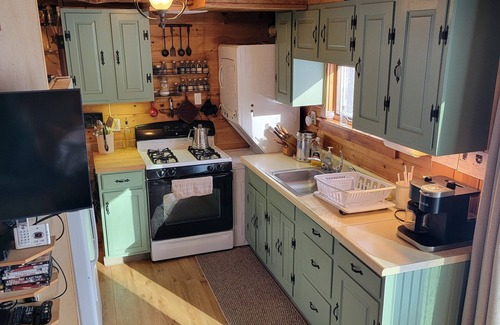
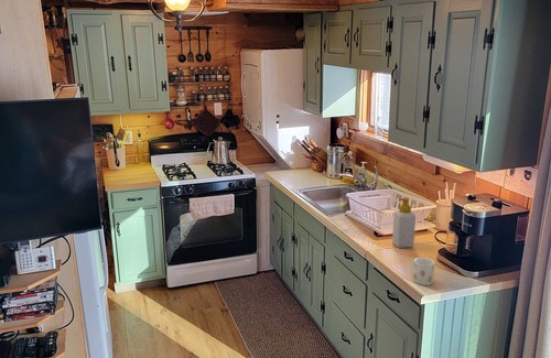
+ mug (421, 269)
+ soap bottle (403, 221)
